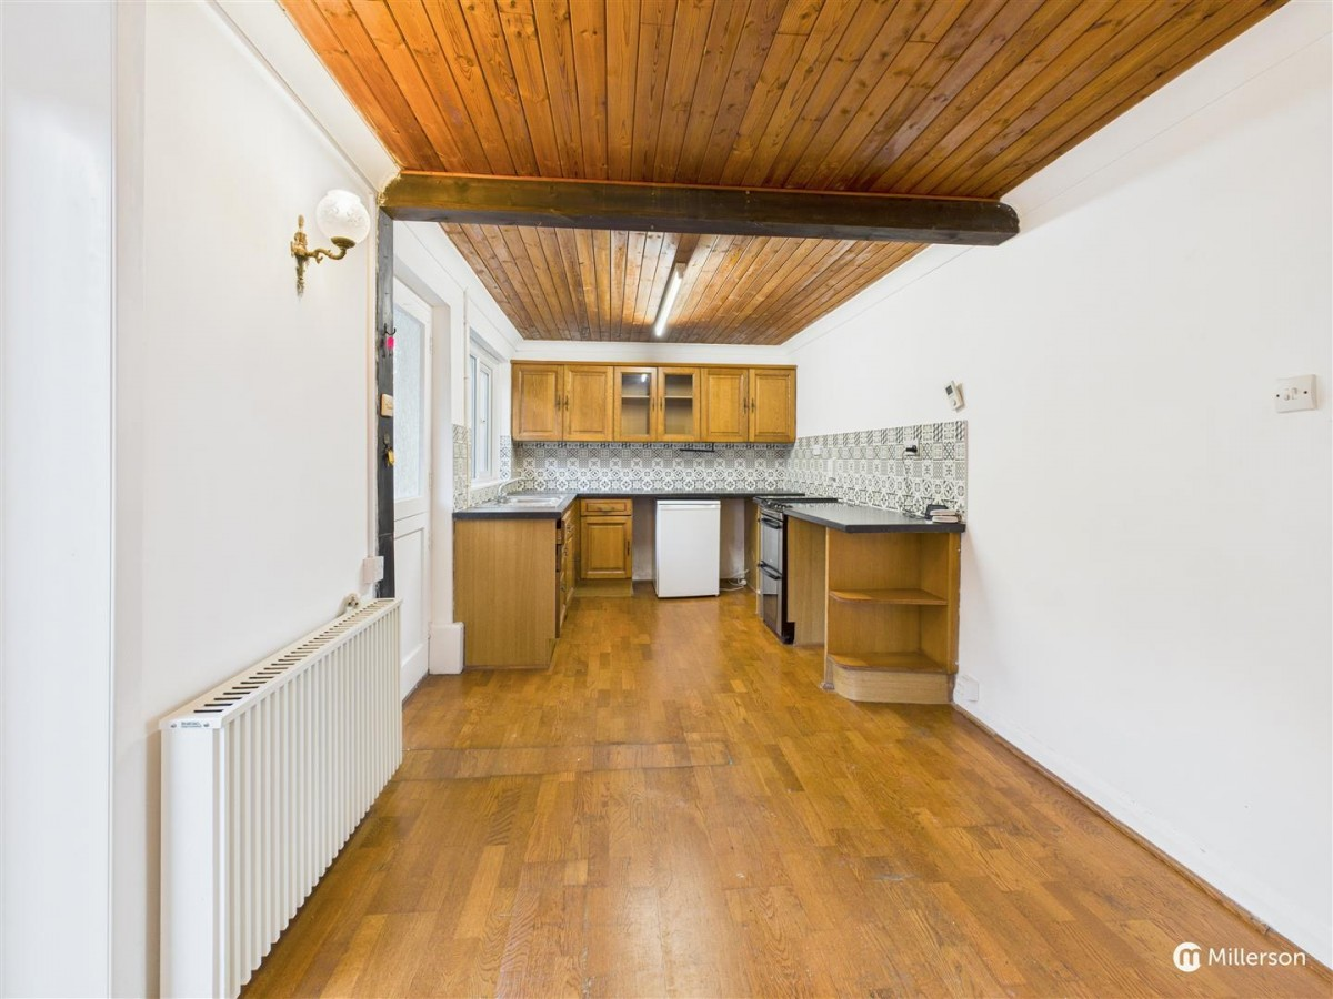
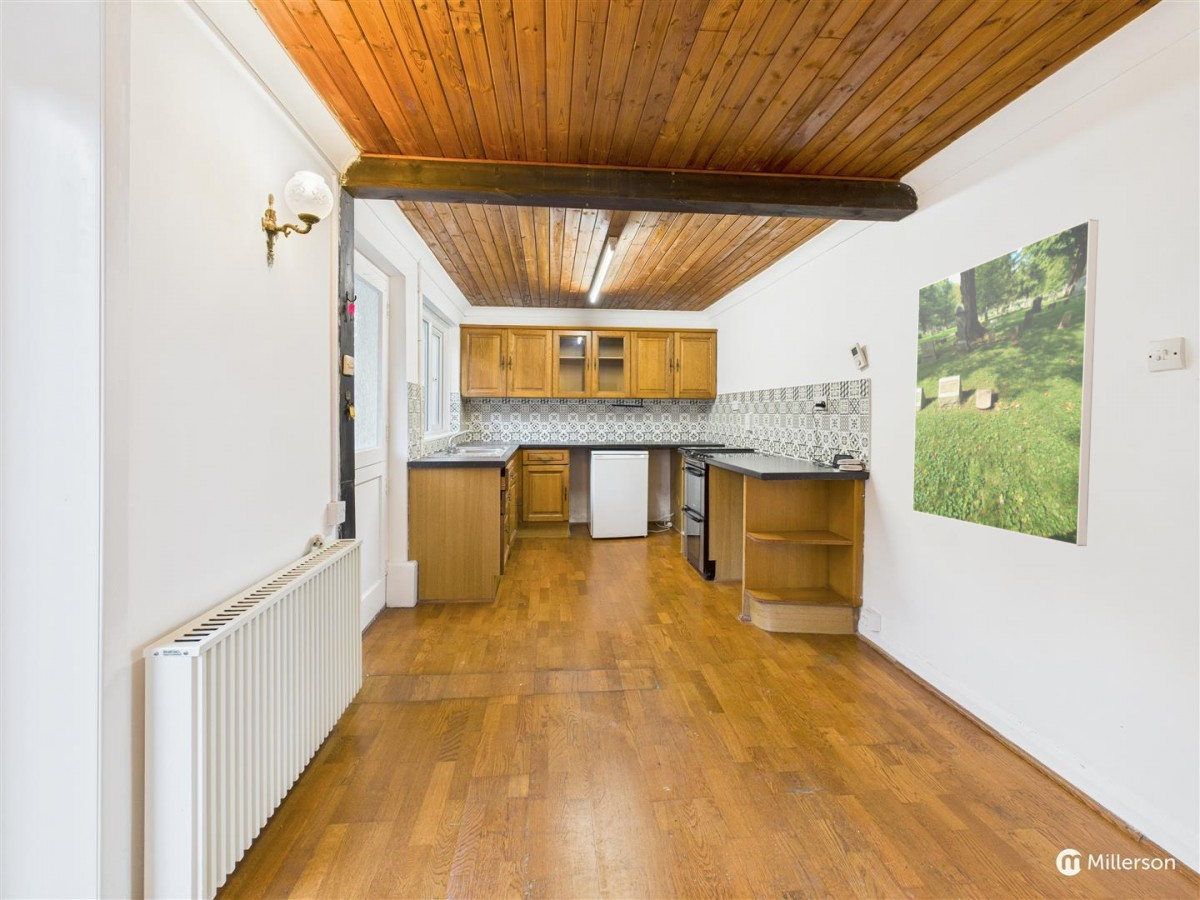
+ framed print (987, 393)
